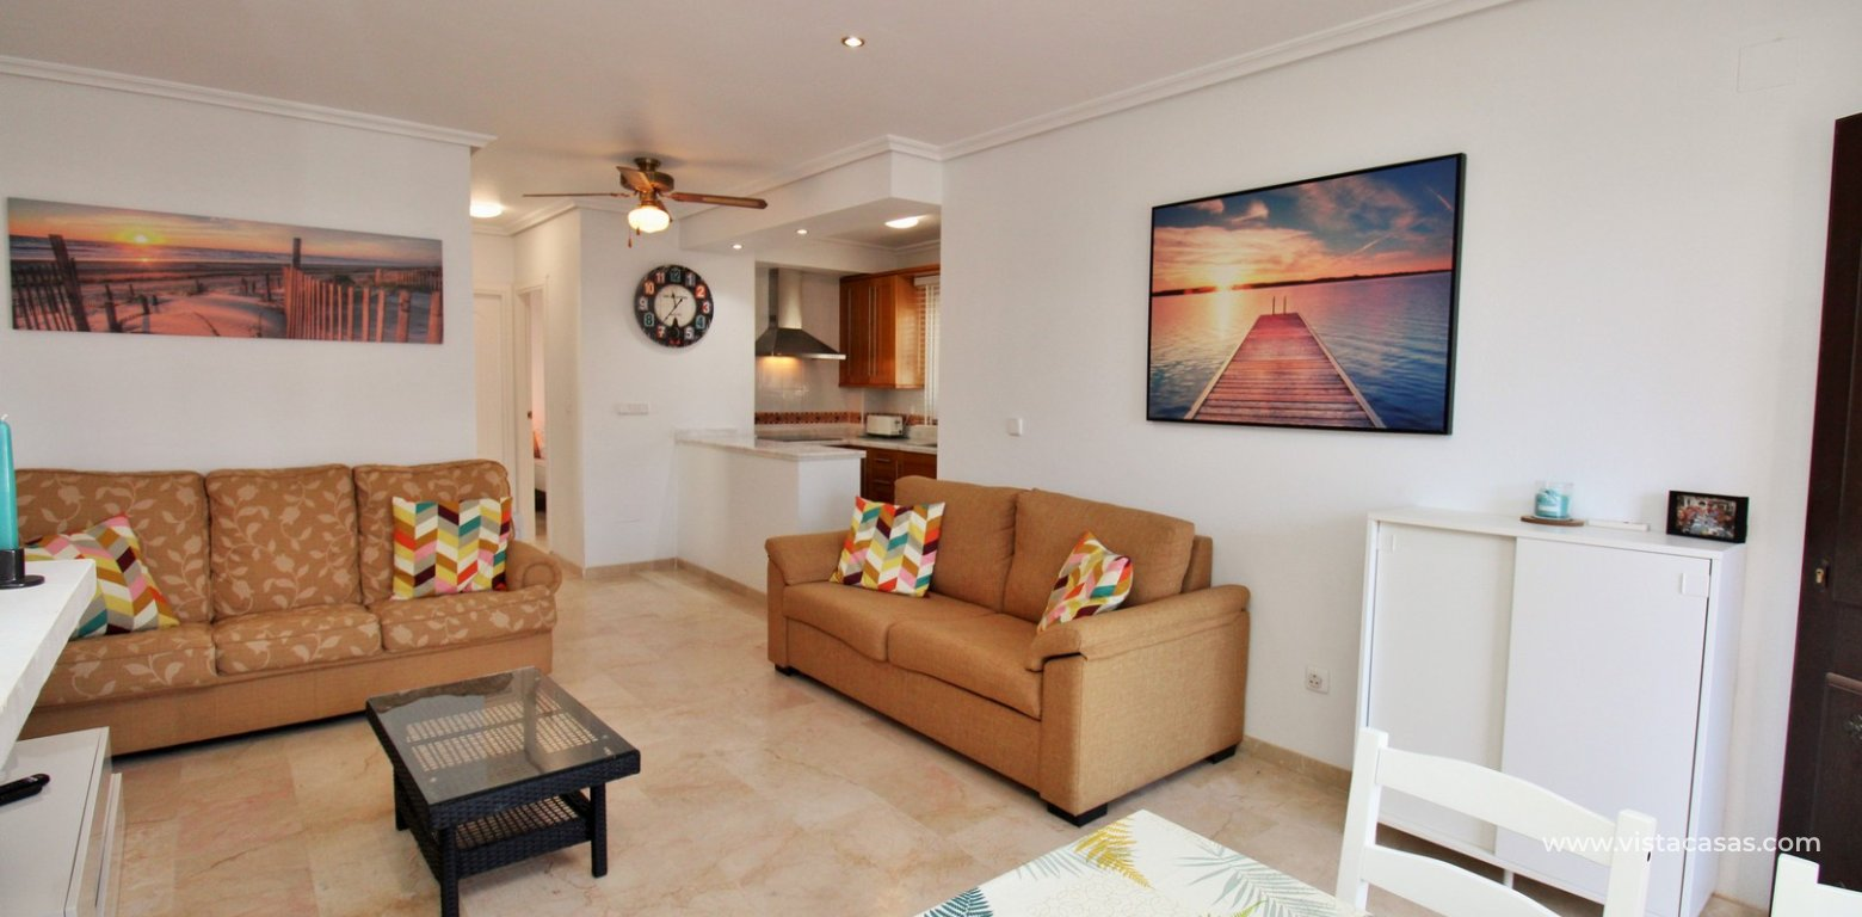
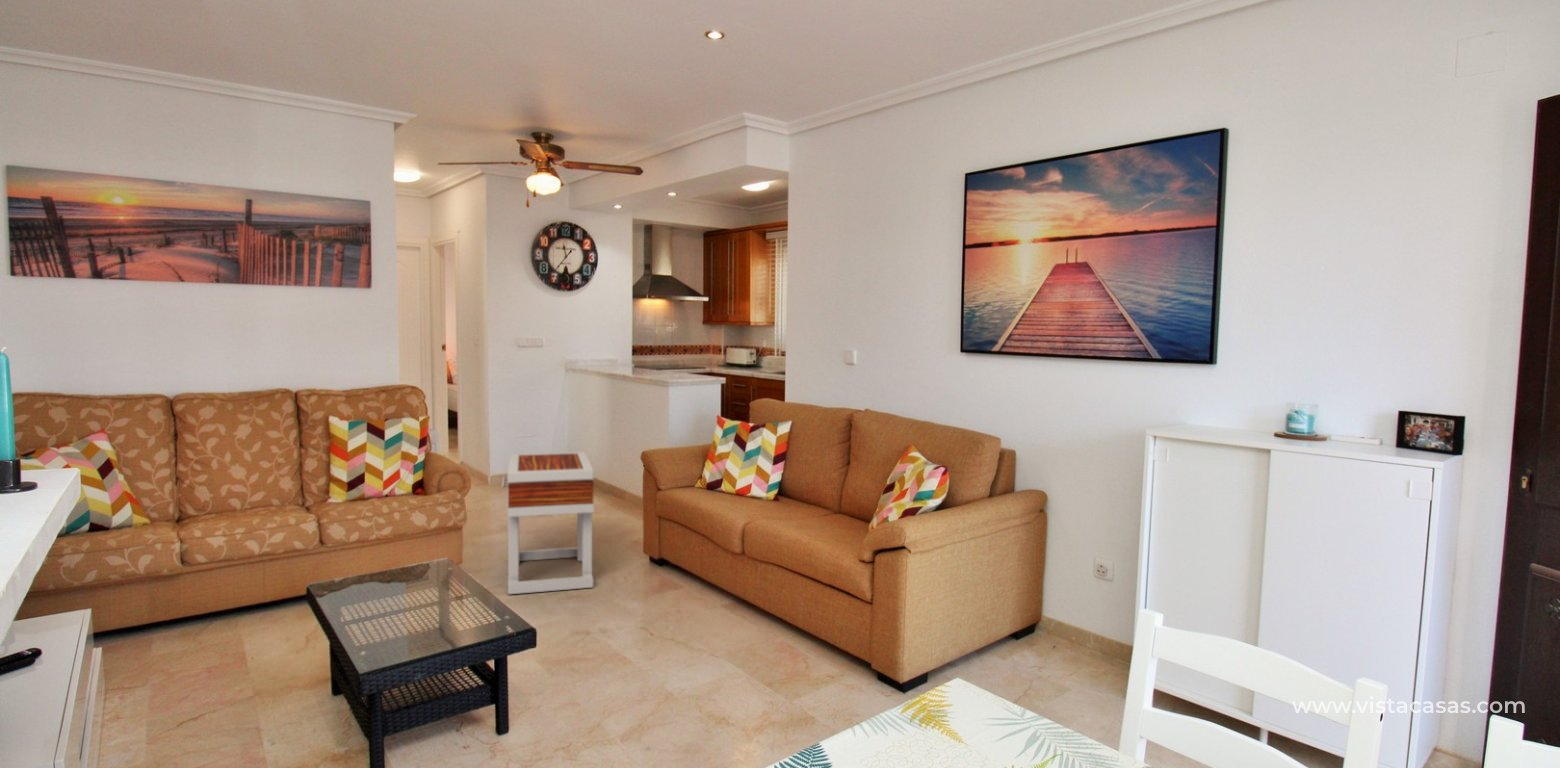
+ side table (546, 514)
